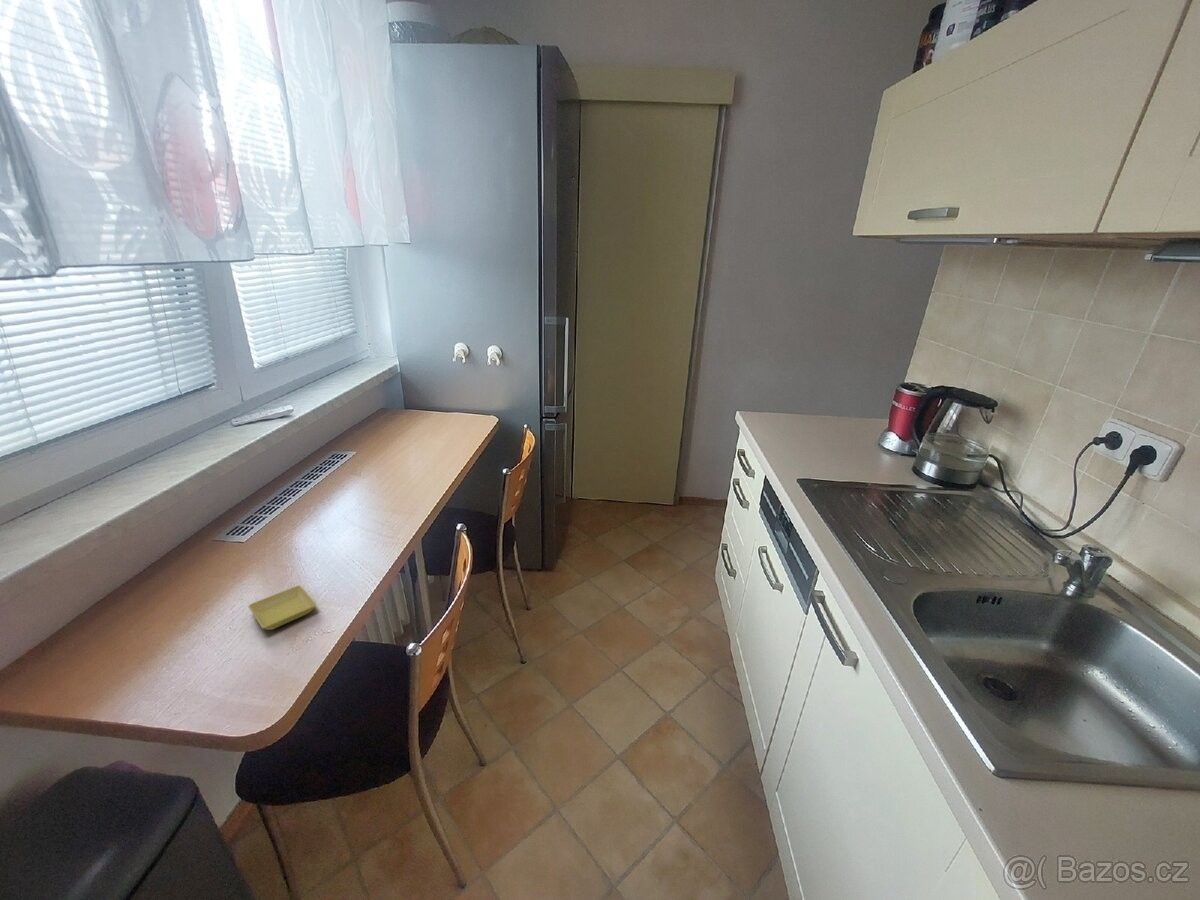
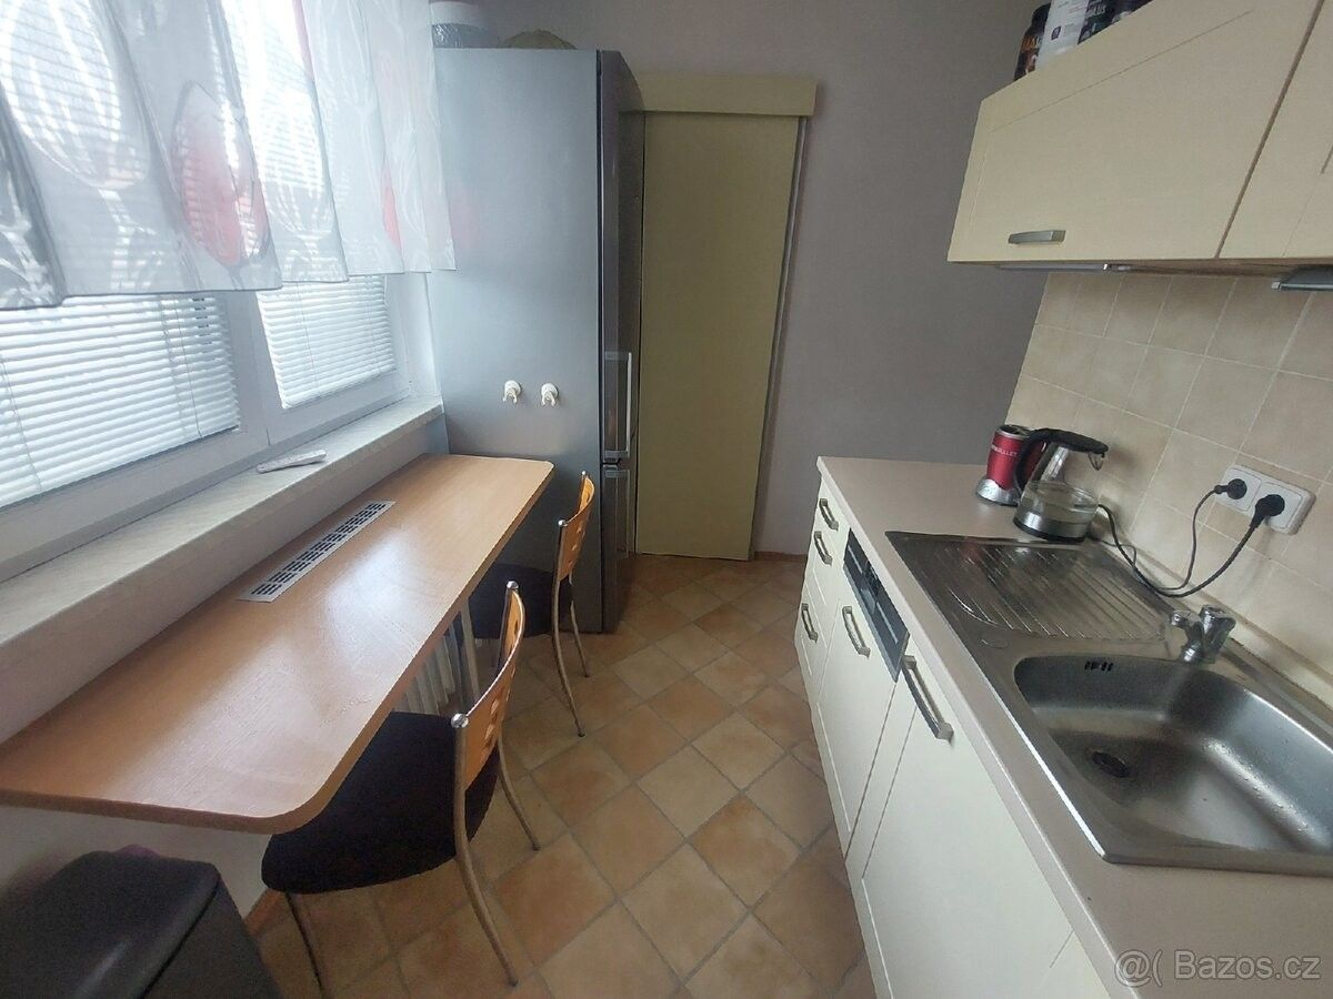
- saucer (283, 609)
